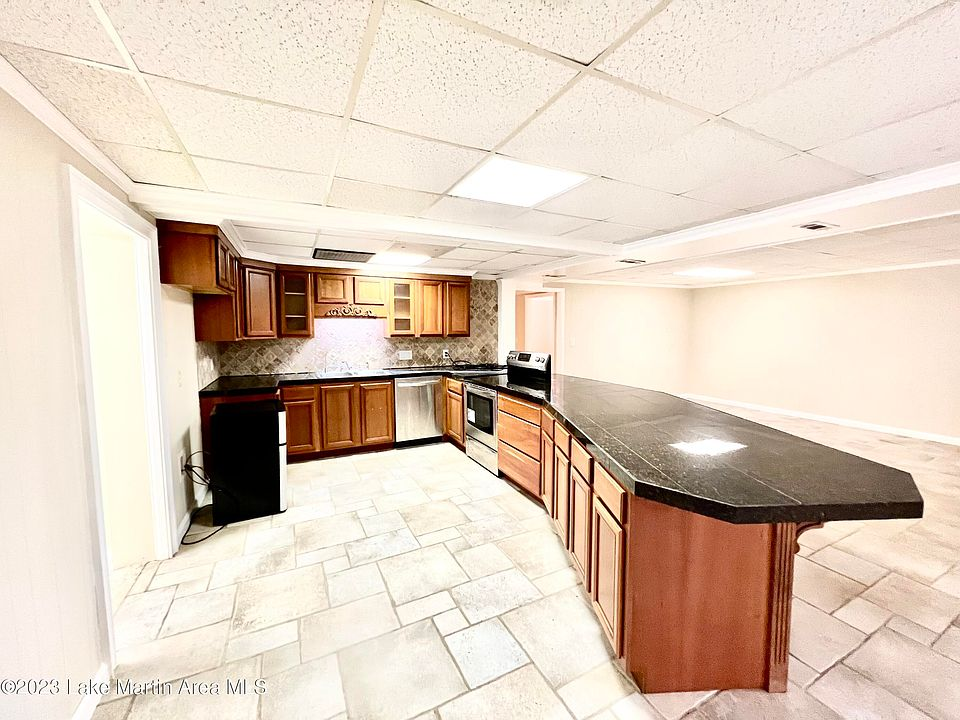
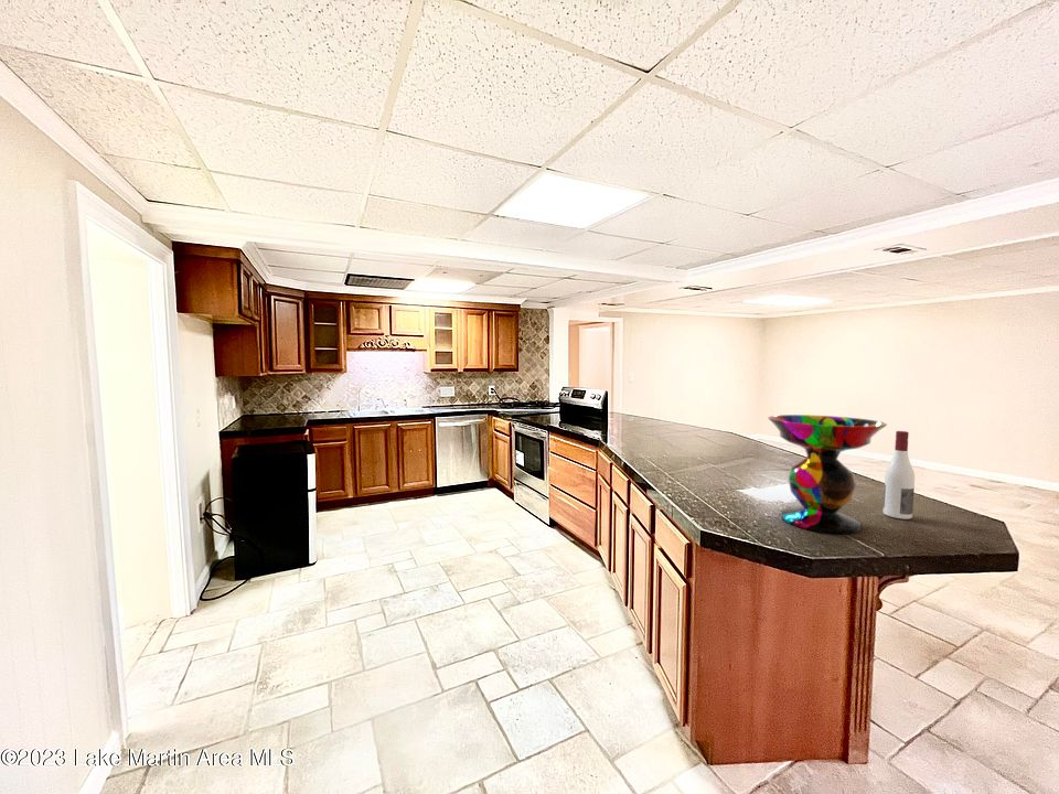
+ decorative bowl (821, 471)
+ alcohol (899, 473)
